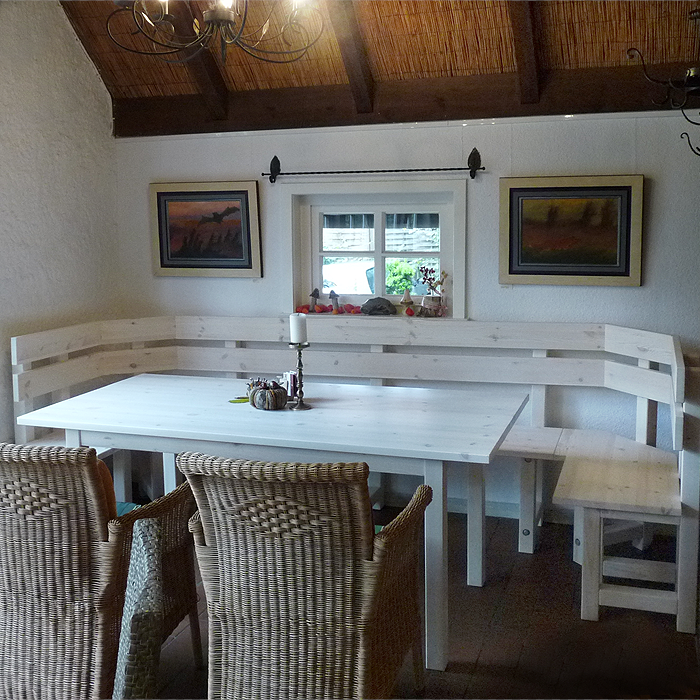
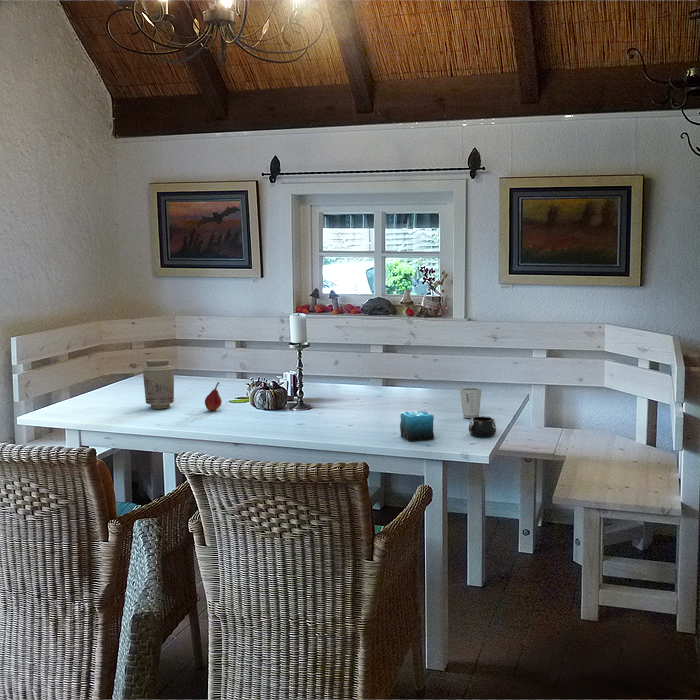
+ dixie cup (470, 402)
+ mug (482, 426)
+ fruit (213, 396)
+ candle (416, 420)
+ vase (158, 383)
